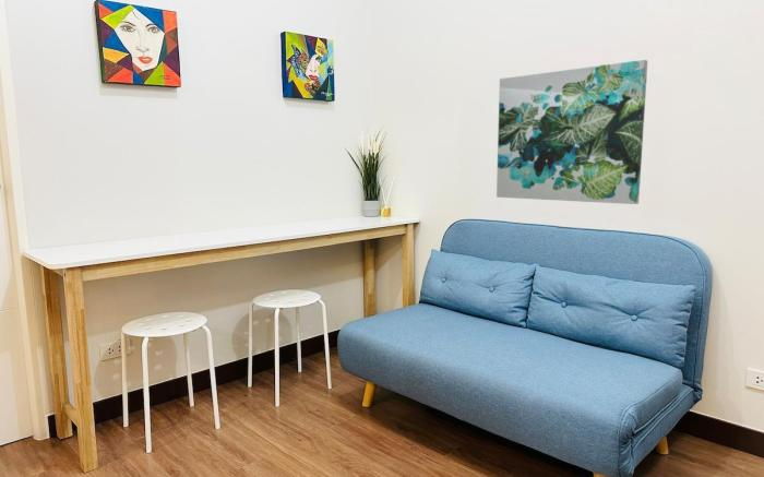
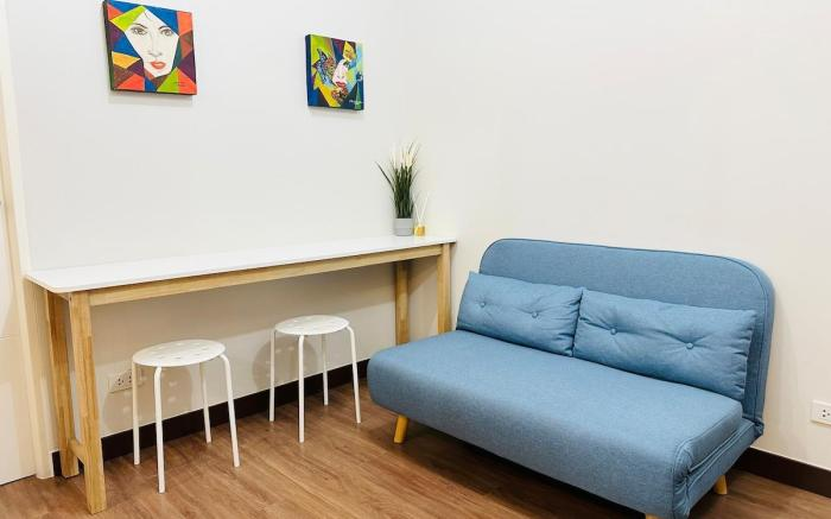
- wall art (563, 135)
